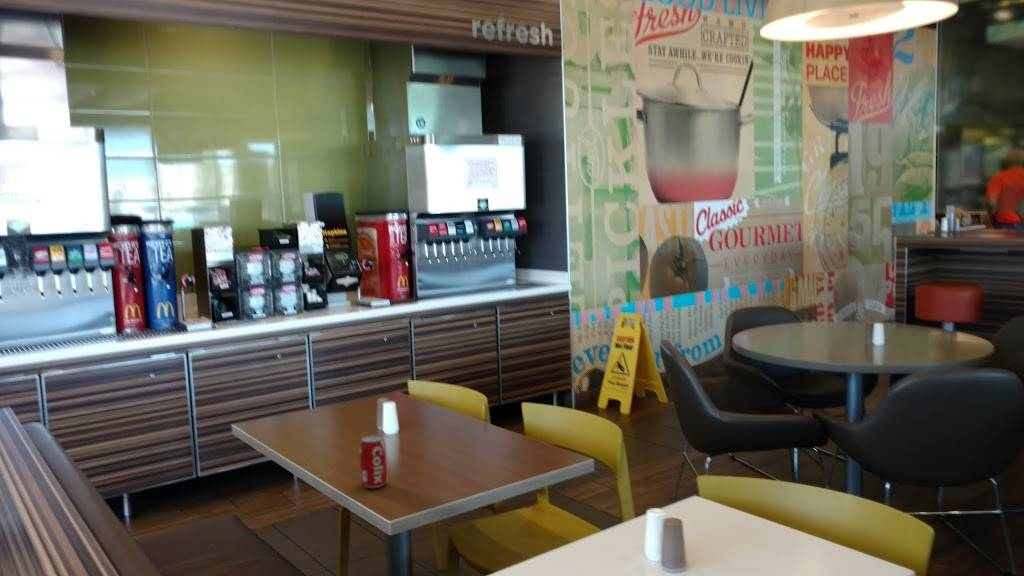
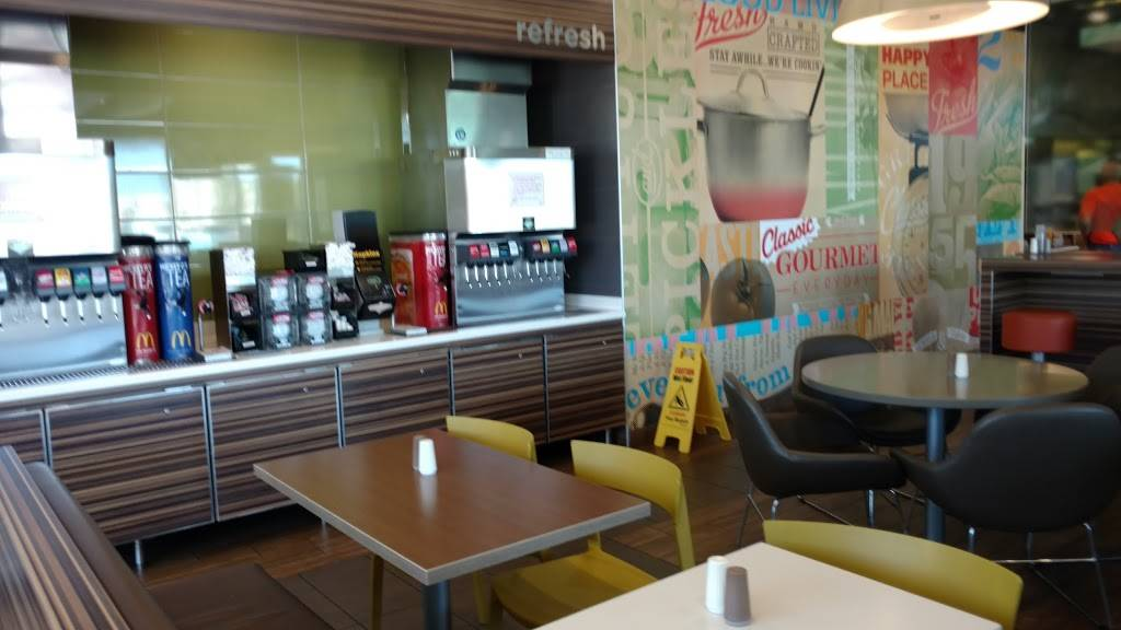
- beverage can (373, 461)
